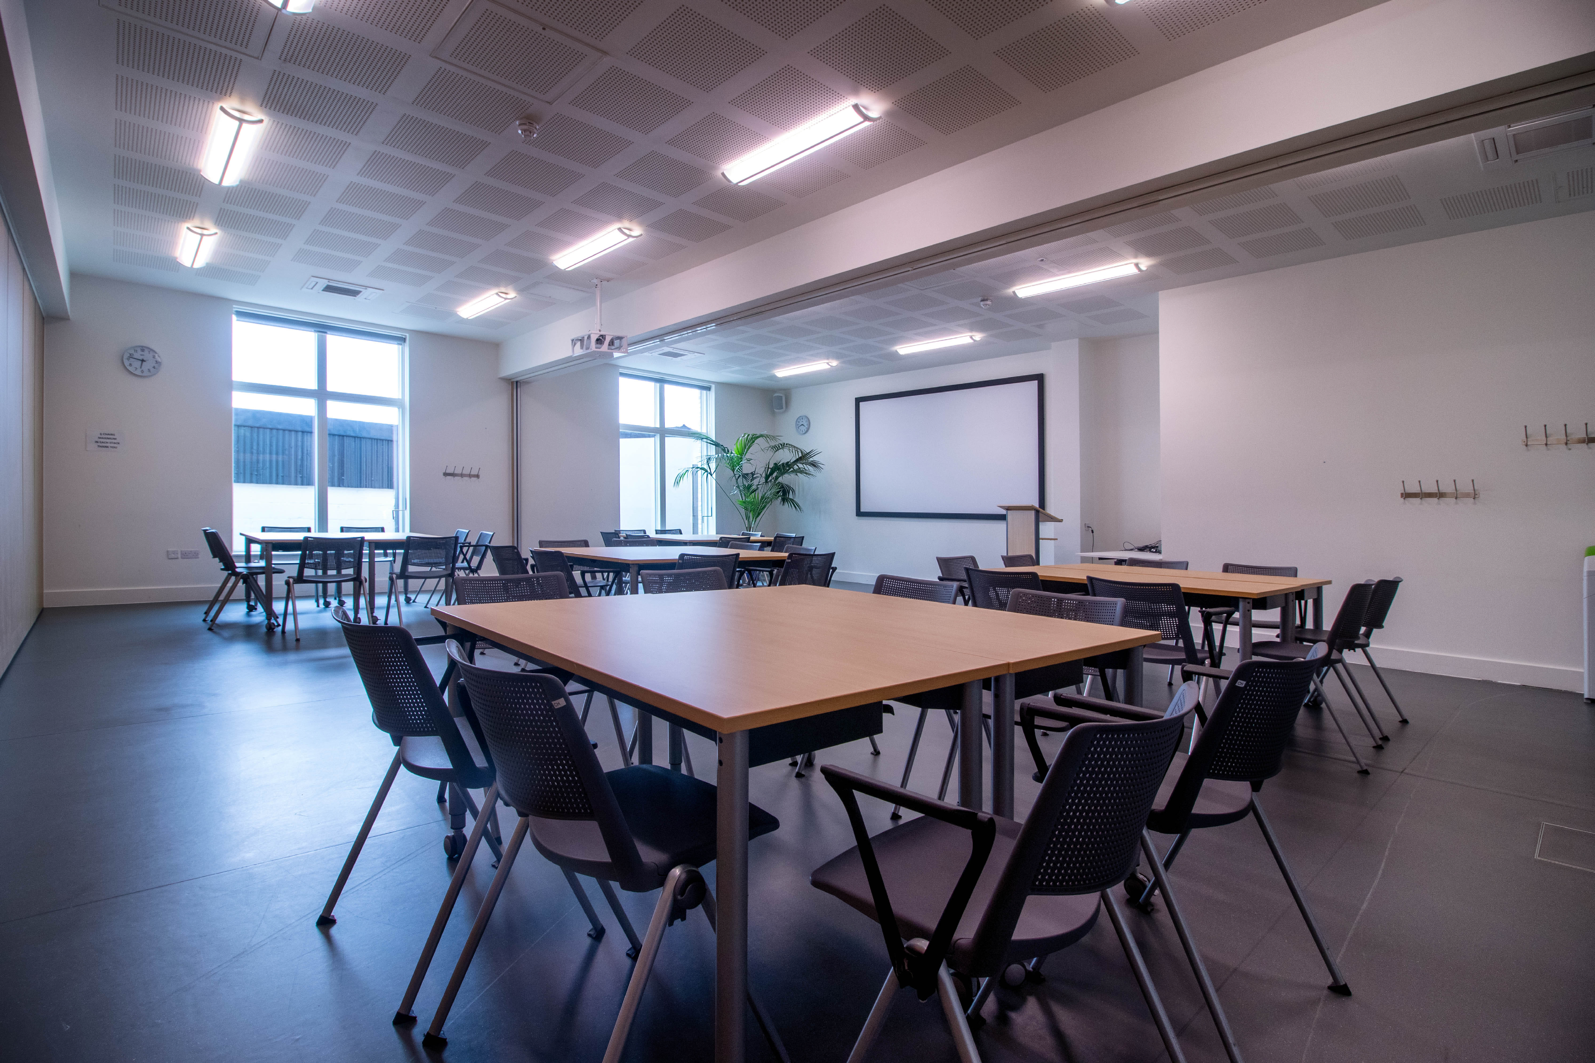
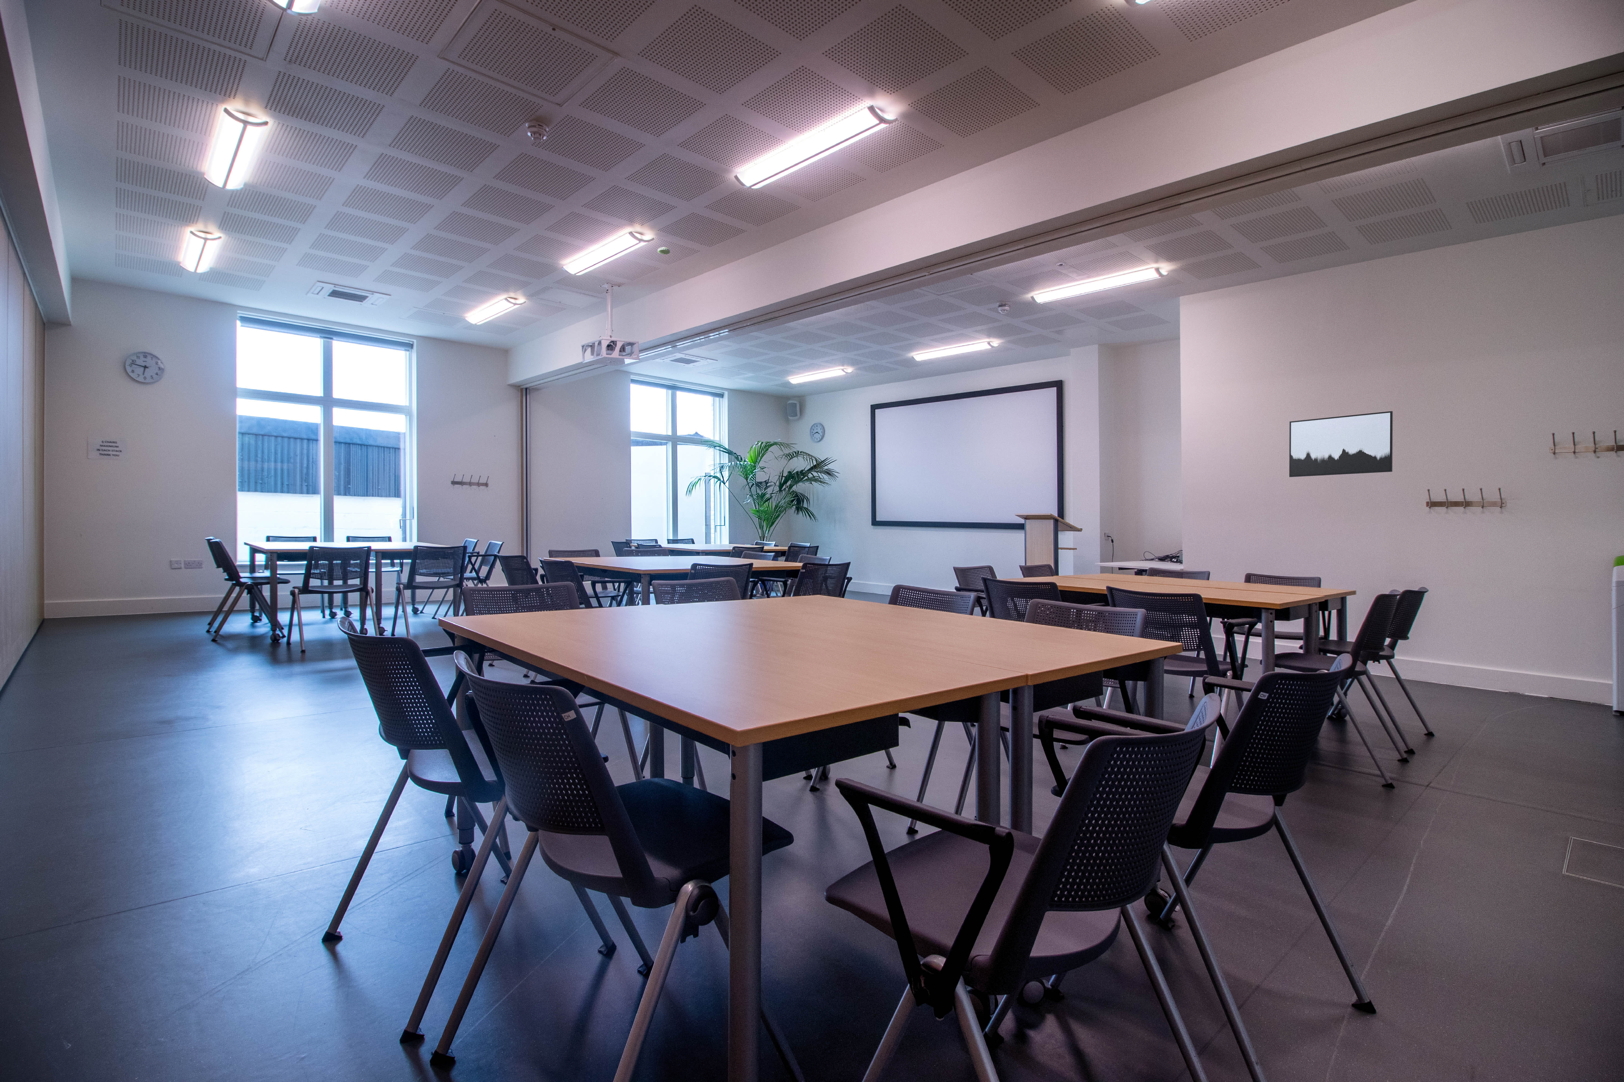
+ smoke detector (663, 250)
+ wall art (1339, 446)
